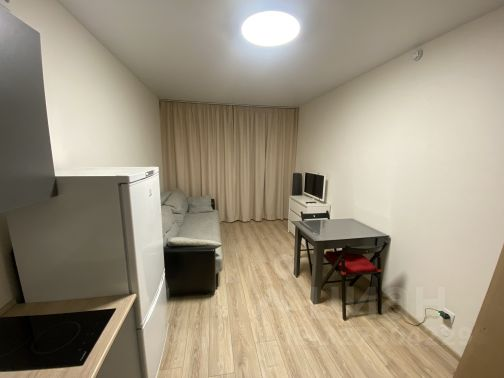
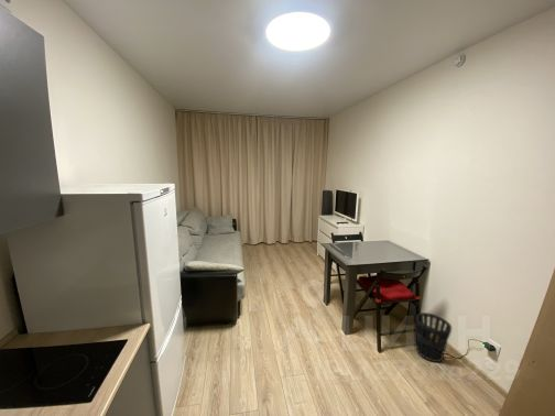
+ wastebasket (432, 337)
